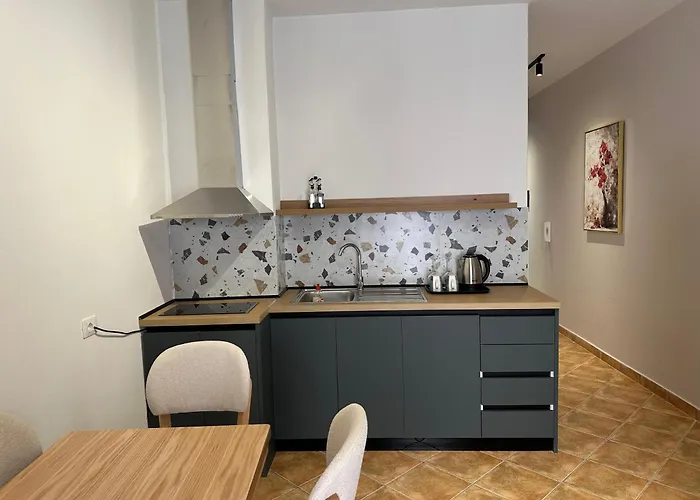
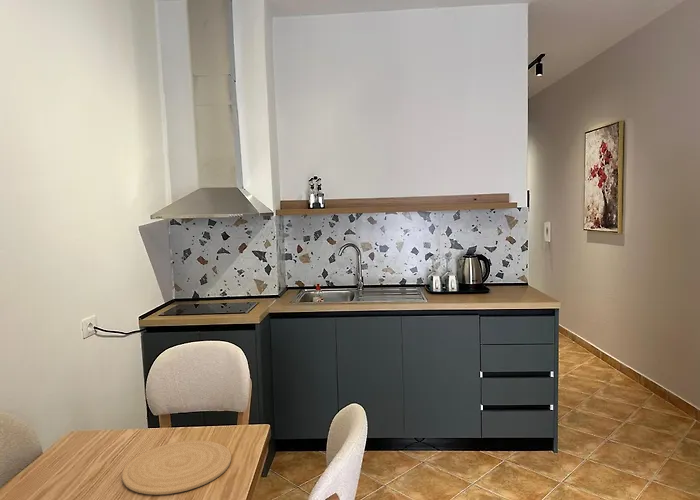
+ plate (178, 463)
